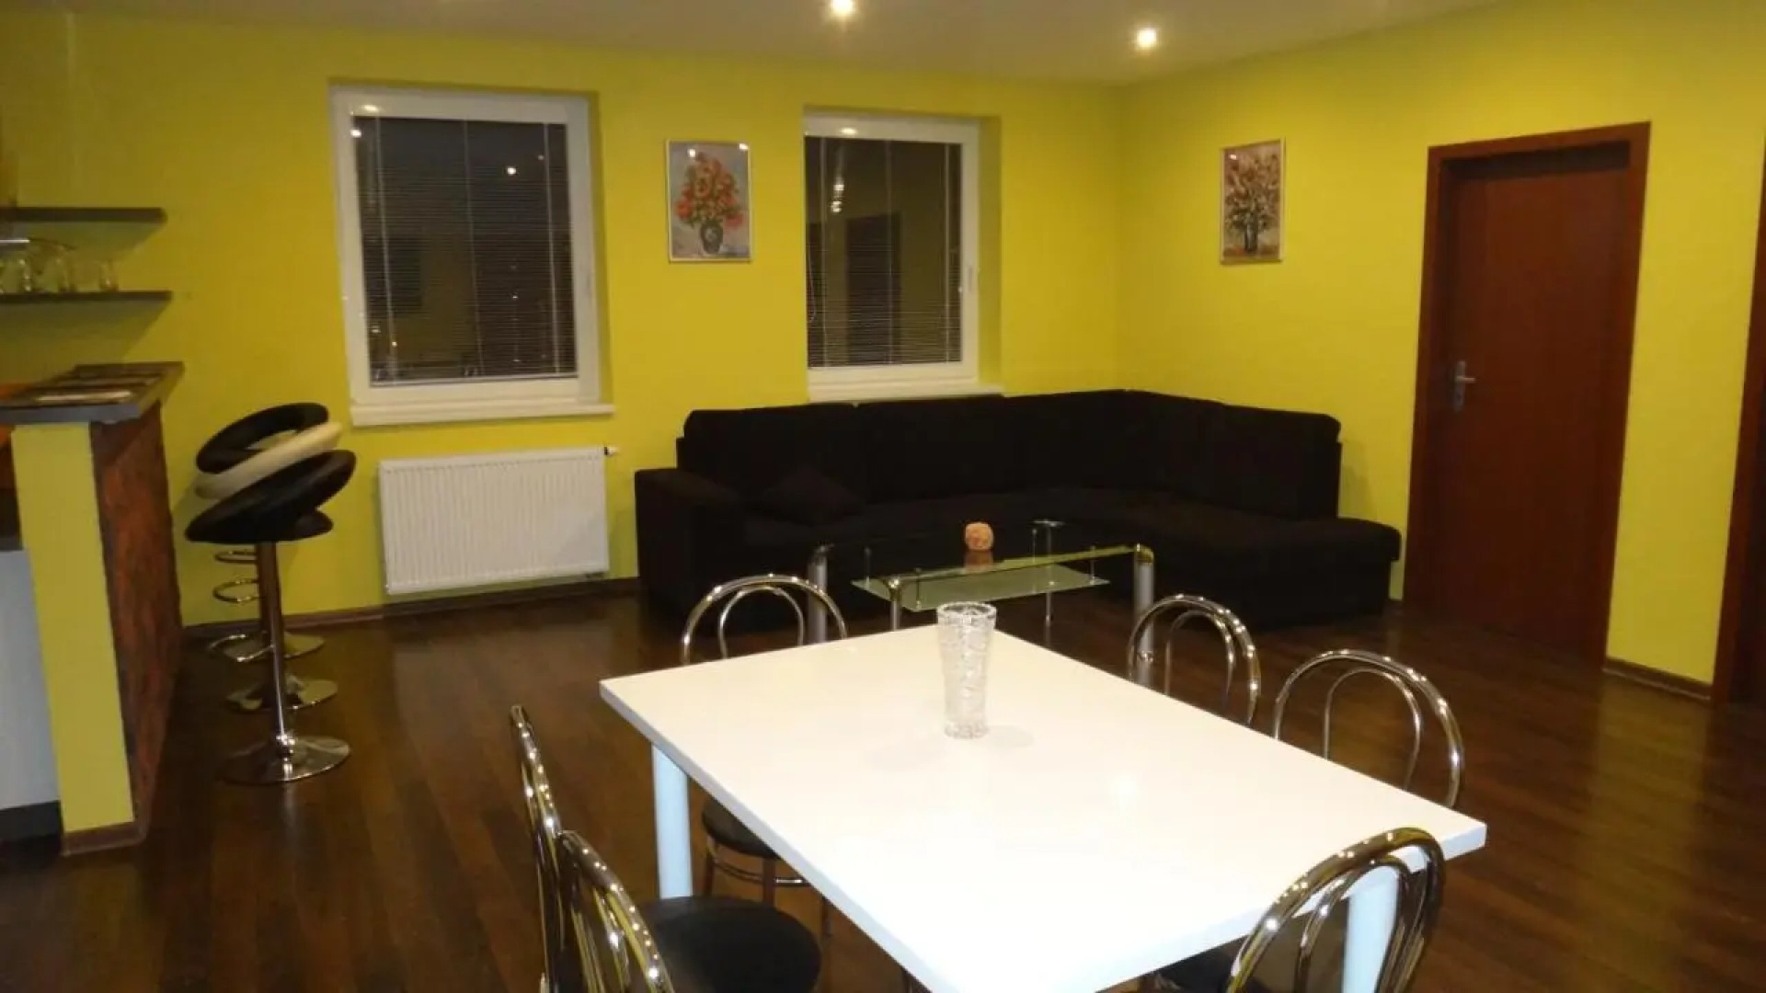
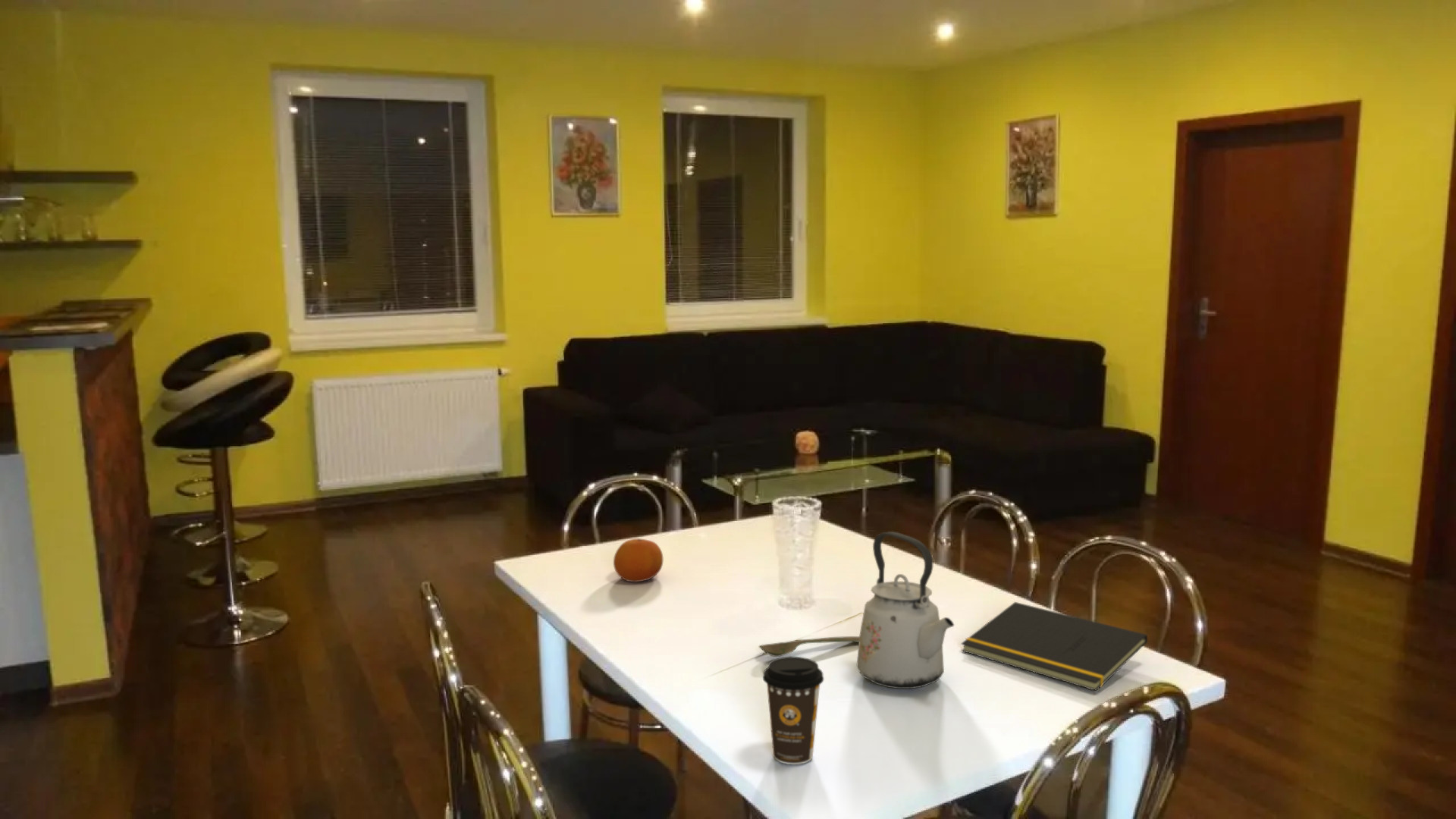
+ coffee cup (792, 711)
+ fruit (639, 560)
+ kettle (912, 612)
+ notepad (1053, 642)
+ spoon (814, 642)
